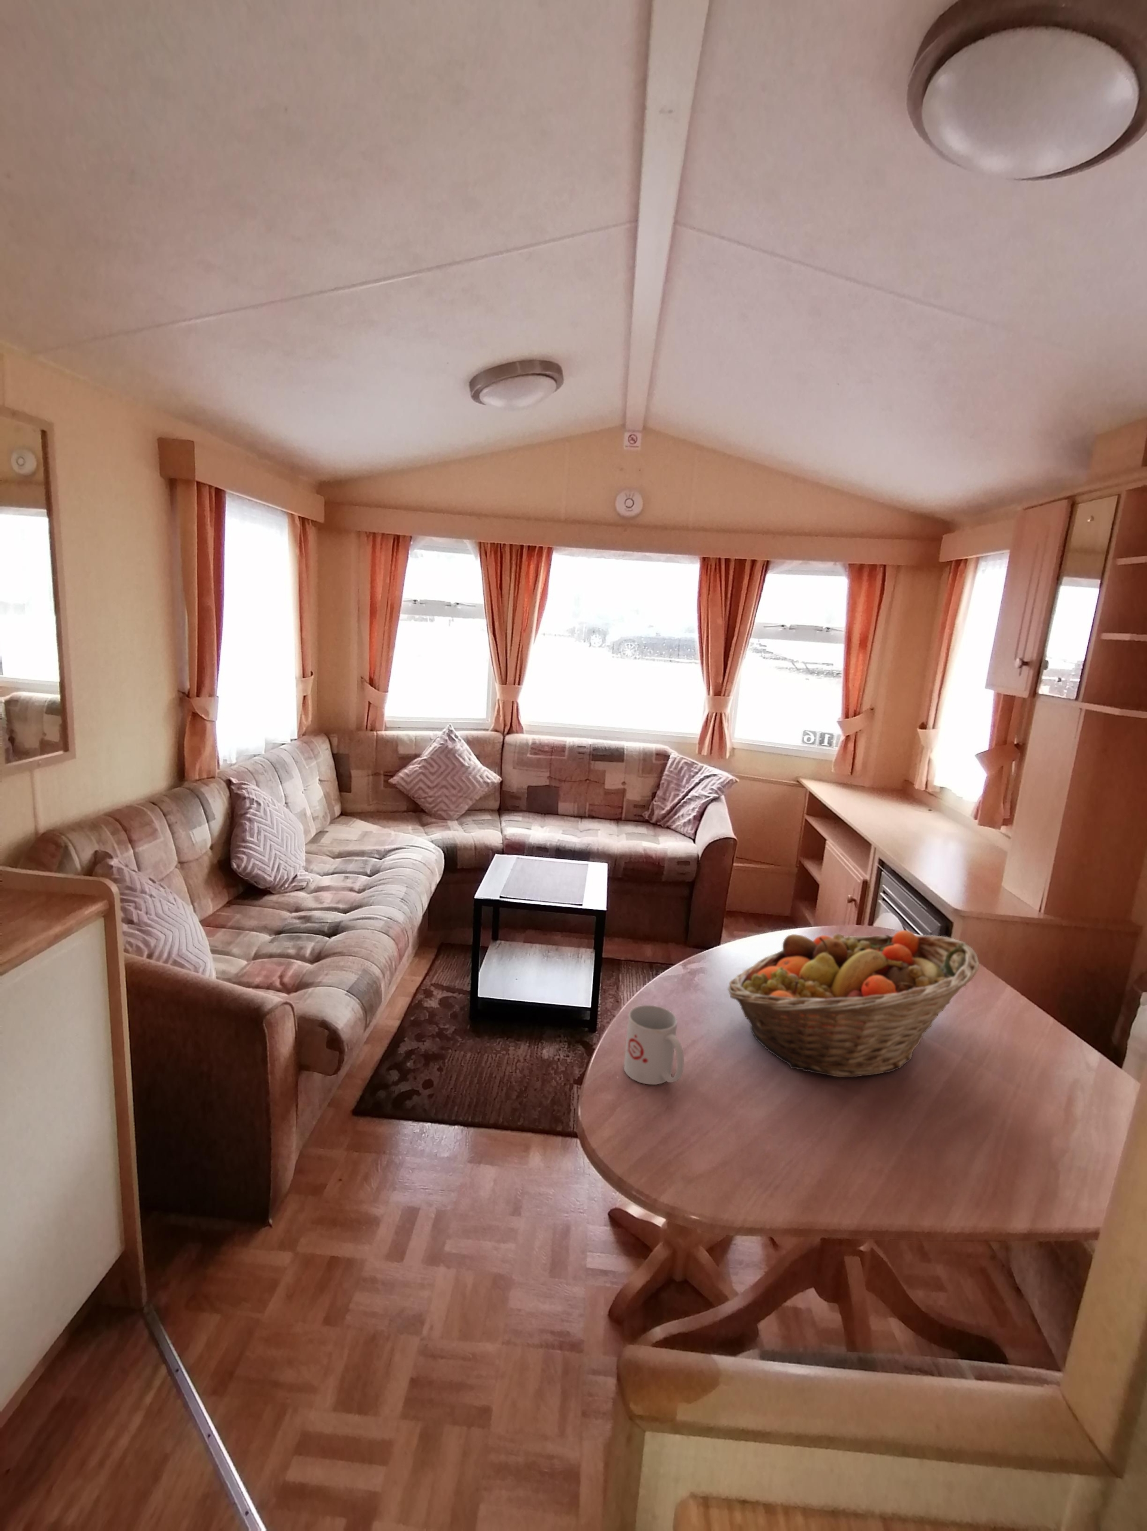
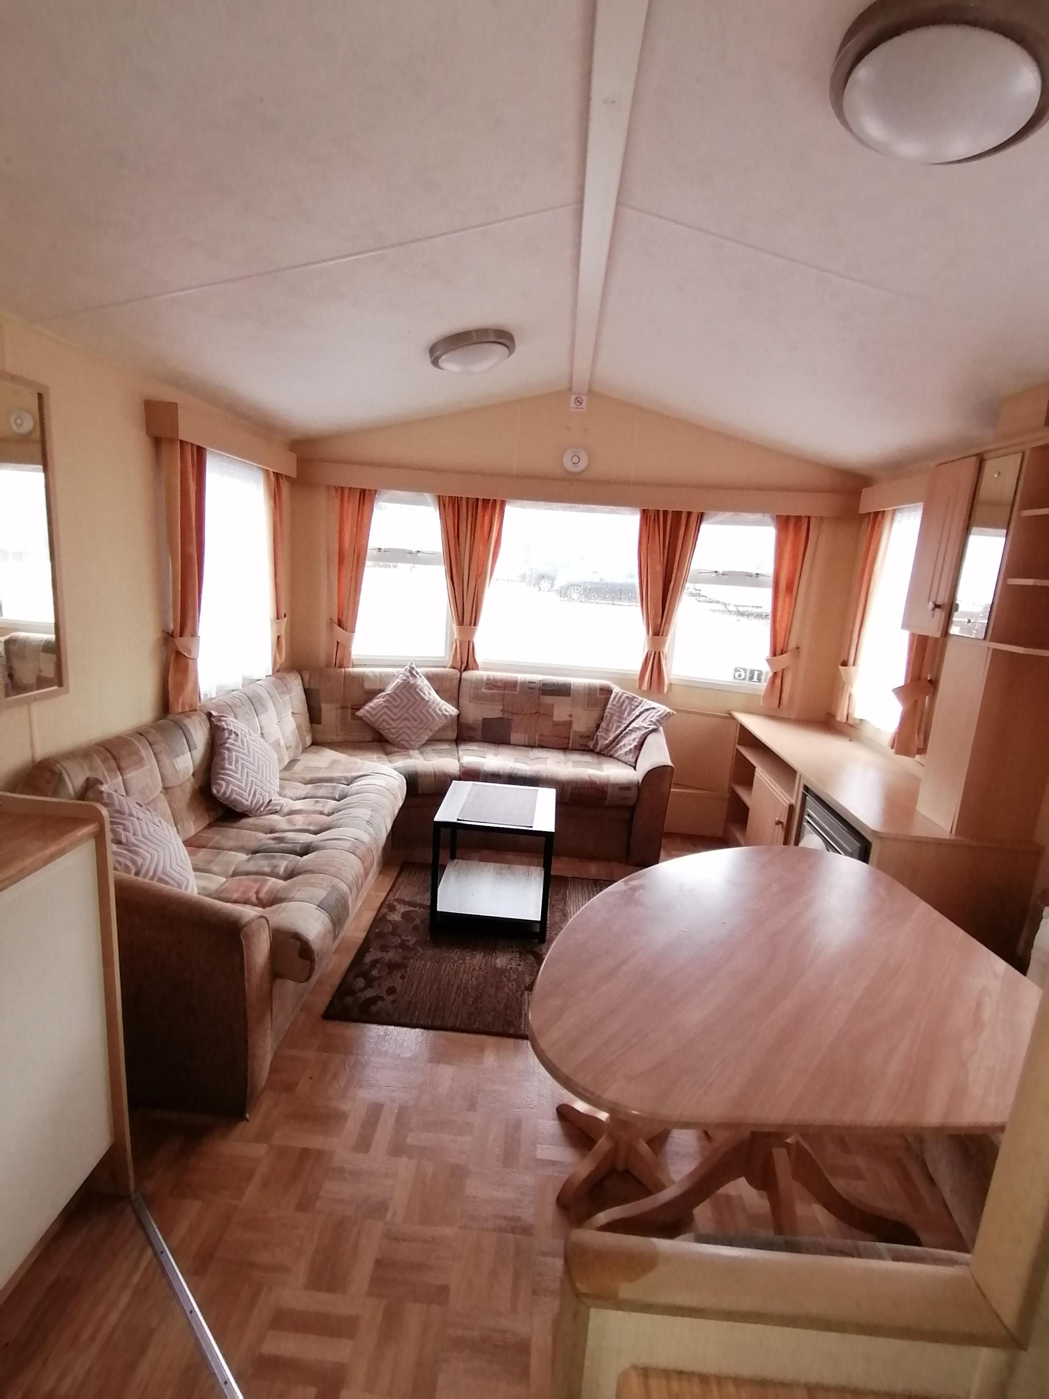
- fruit basket (849, 987)
- mug (657, 1049)
